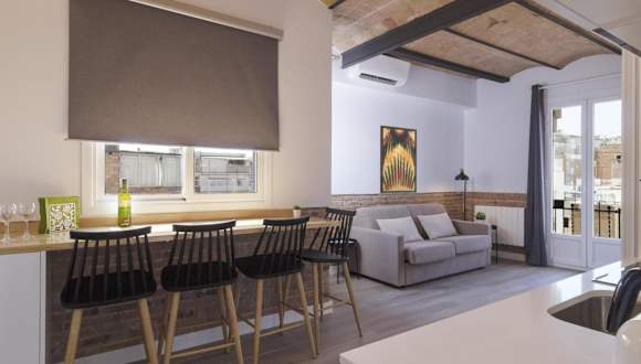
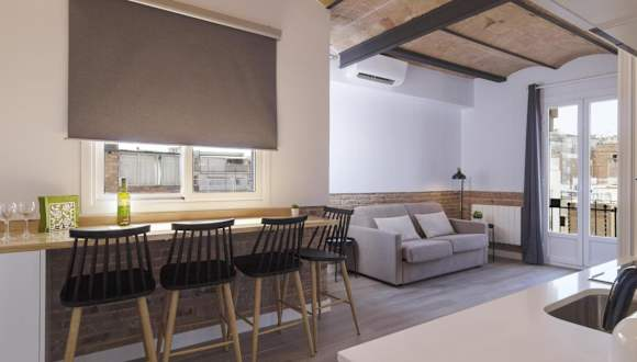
- wall art (399, 160)
